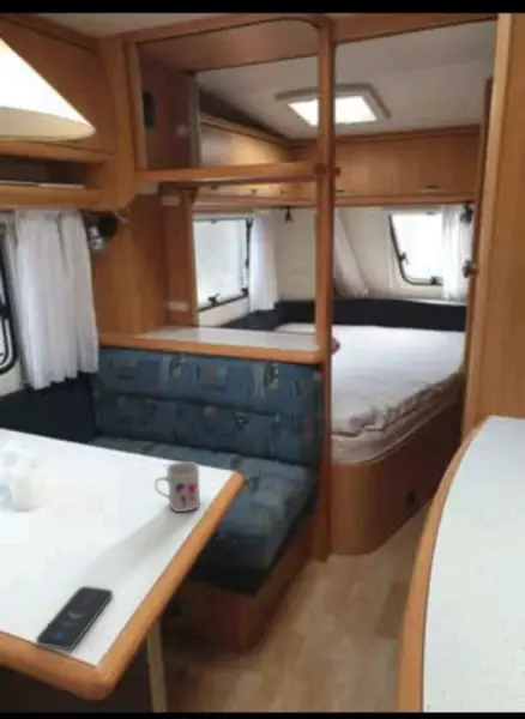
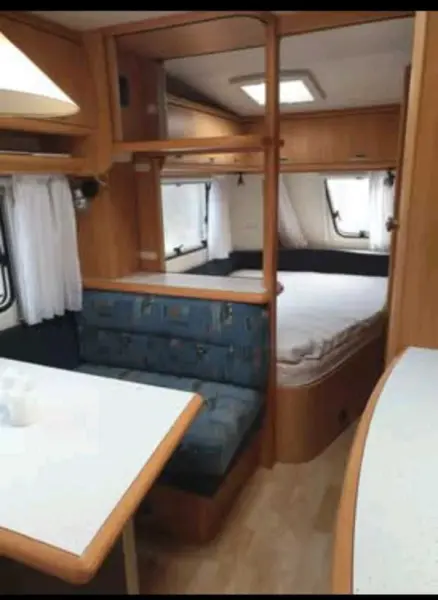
- smartphone (77, 615)
- mug (177, 487)
